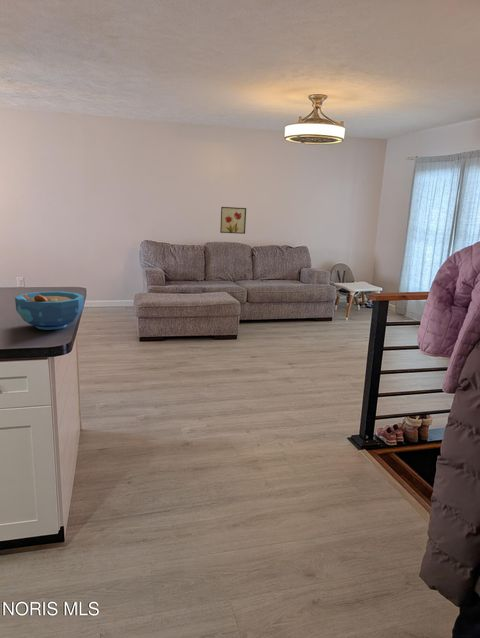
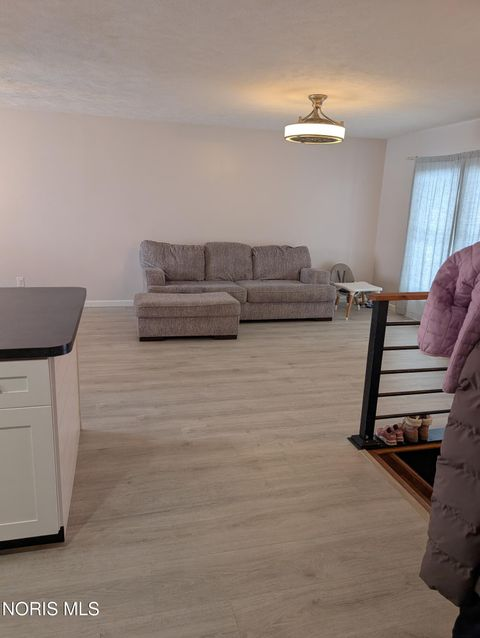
- bowl (50, 308)
- wall art (233, 220)
